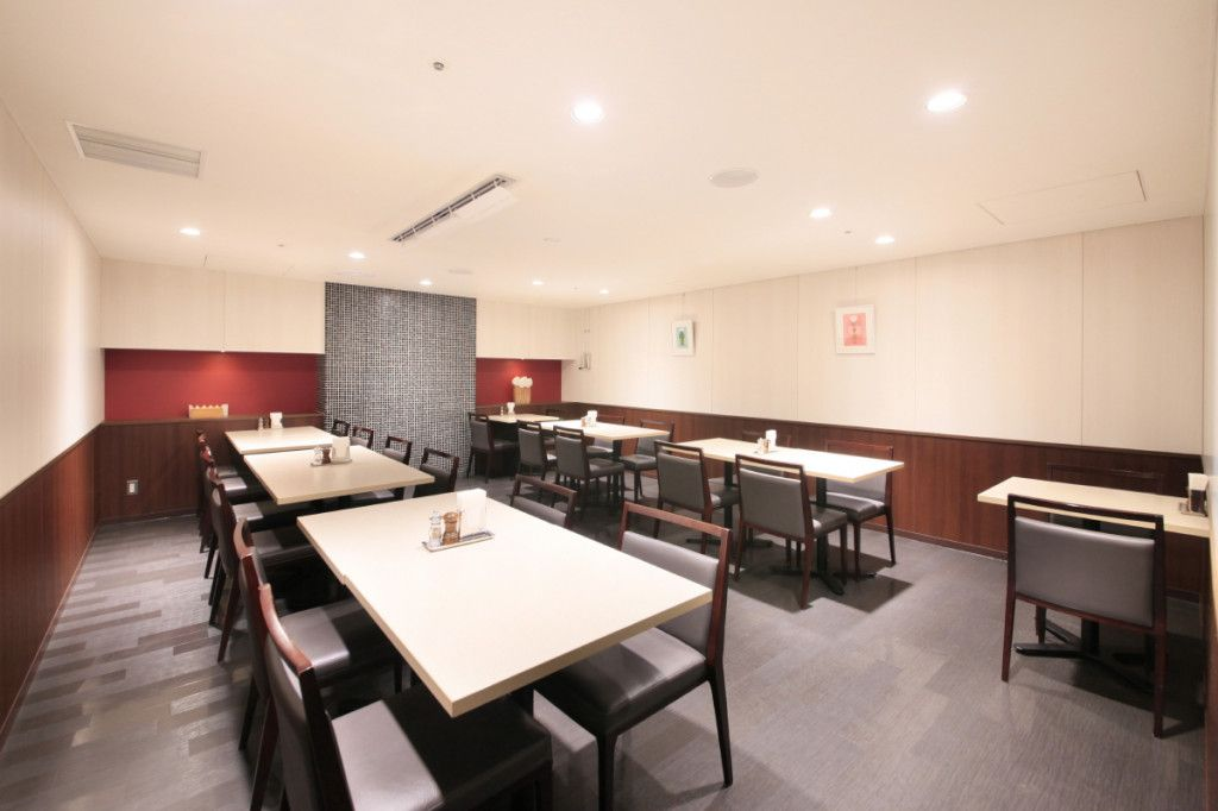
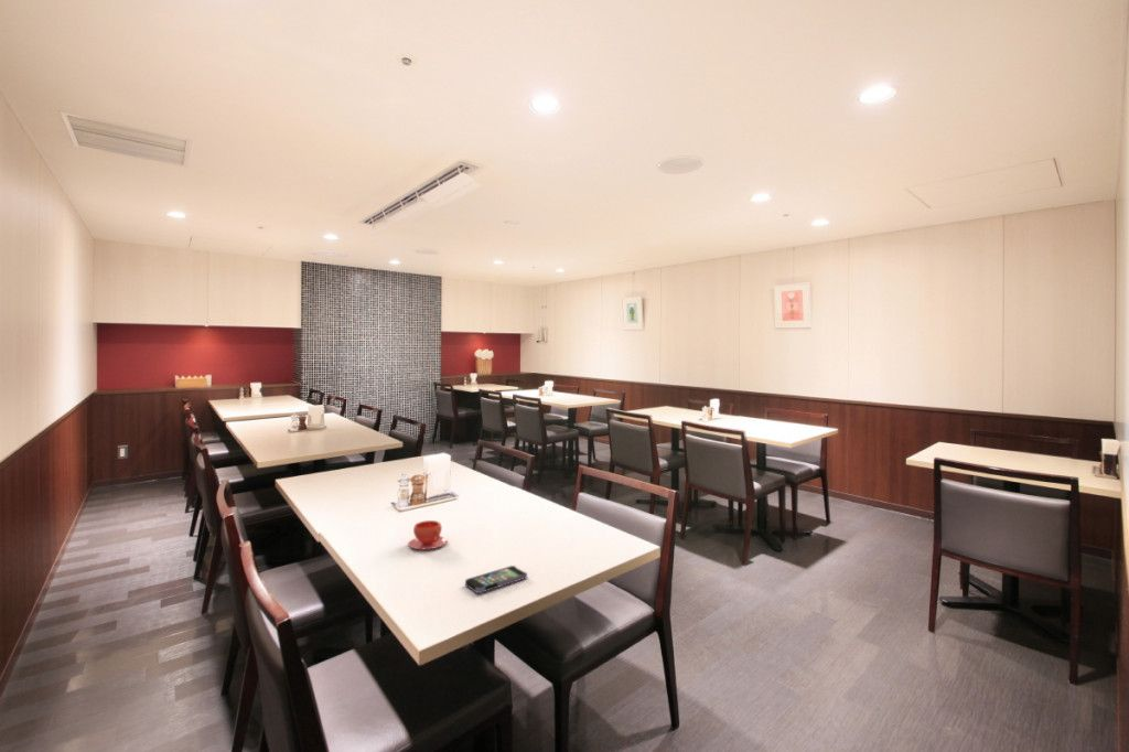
+ smartphone (496, 578)
+ teacup (428, 534)
